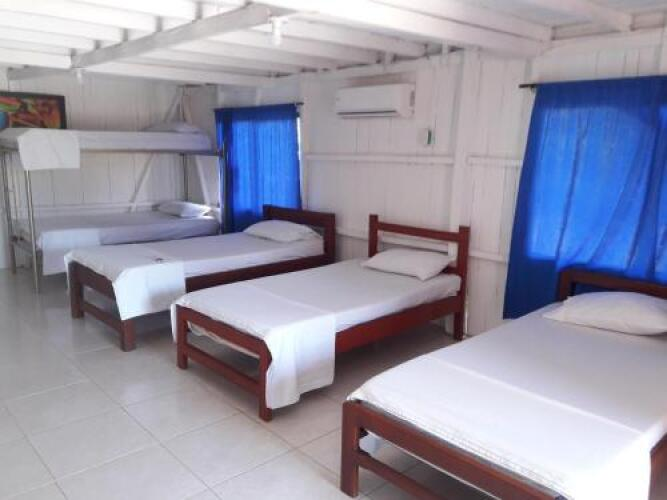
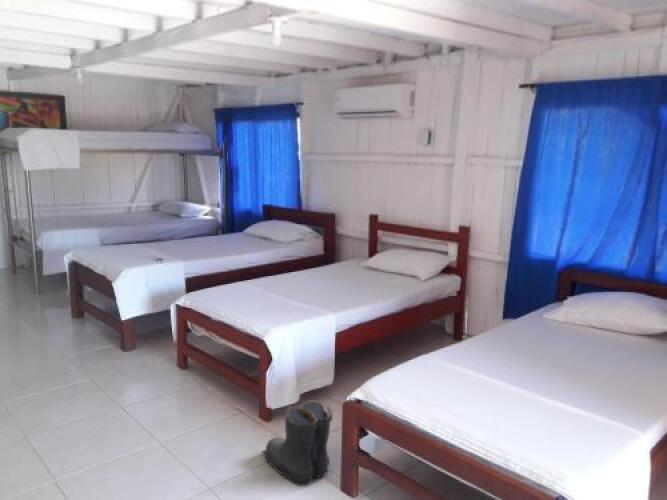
+ boots (298, 433)
